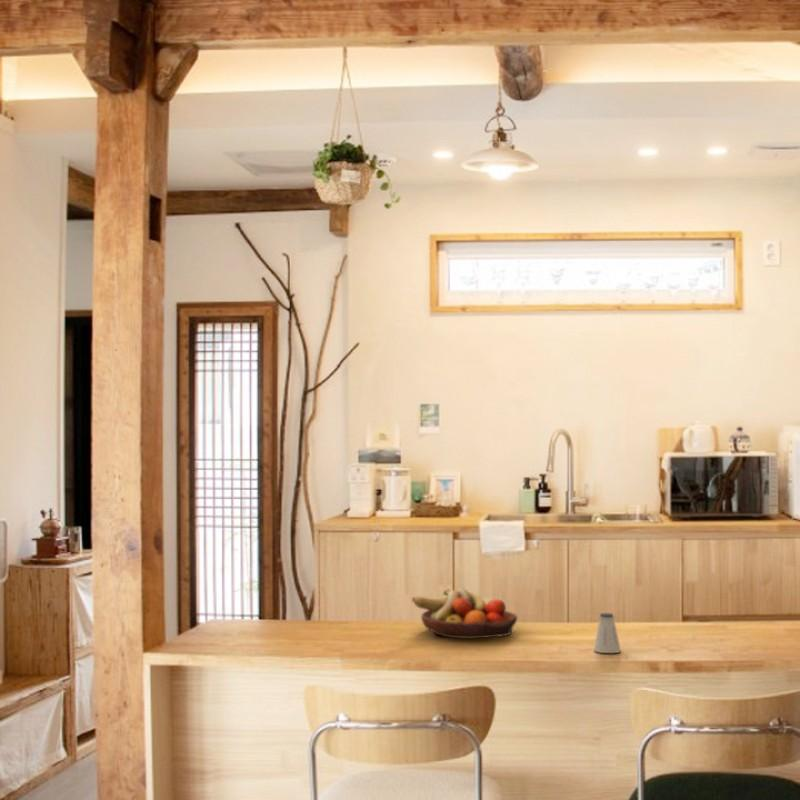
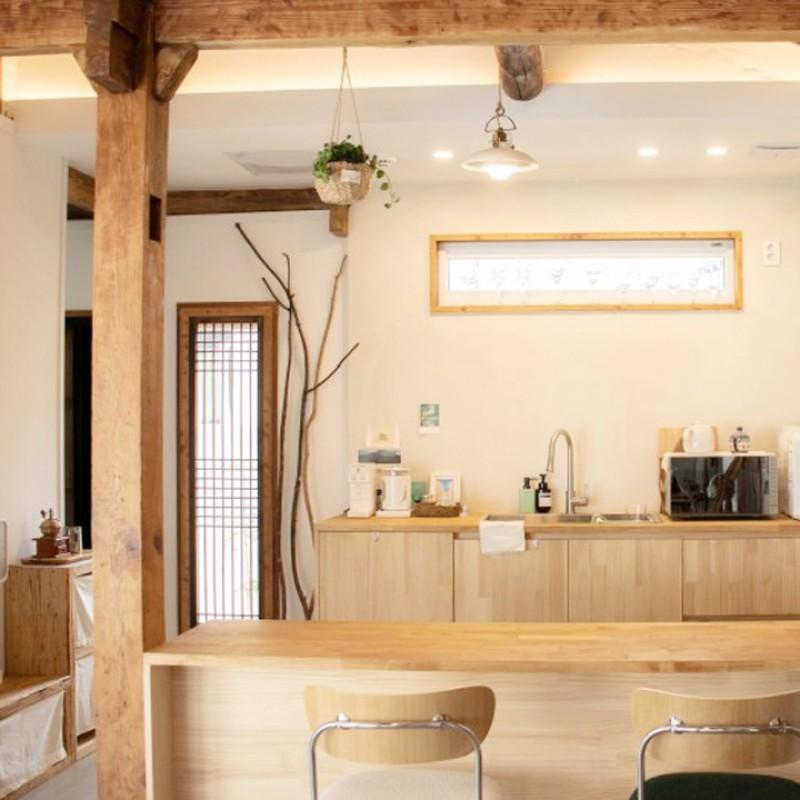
- saltshaker (607, 632)
- fruit bowl (468, 611)
